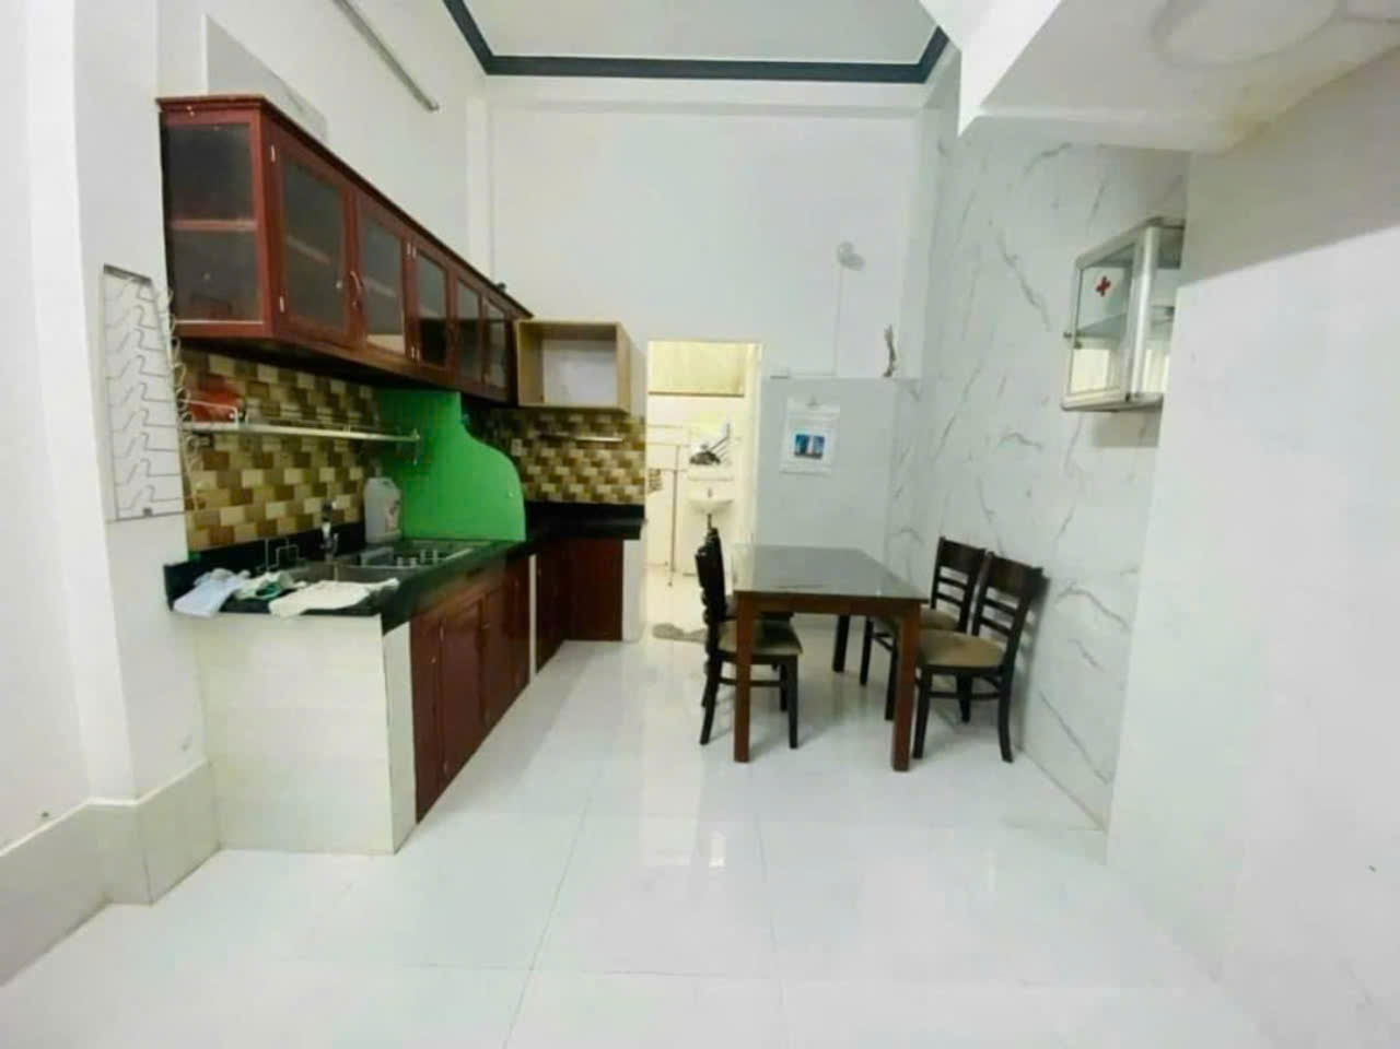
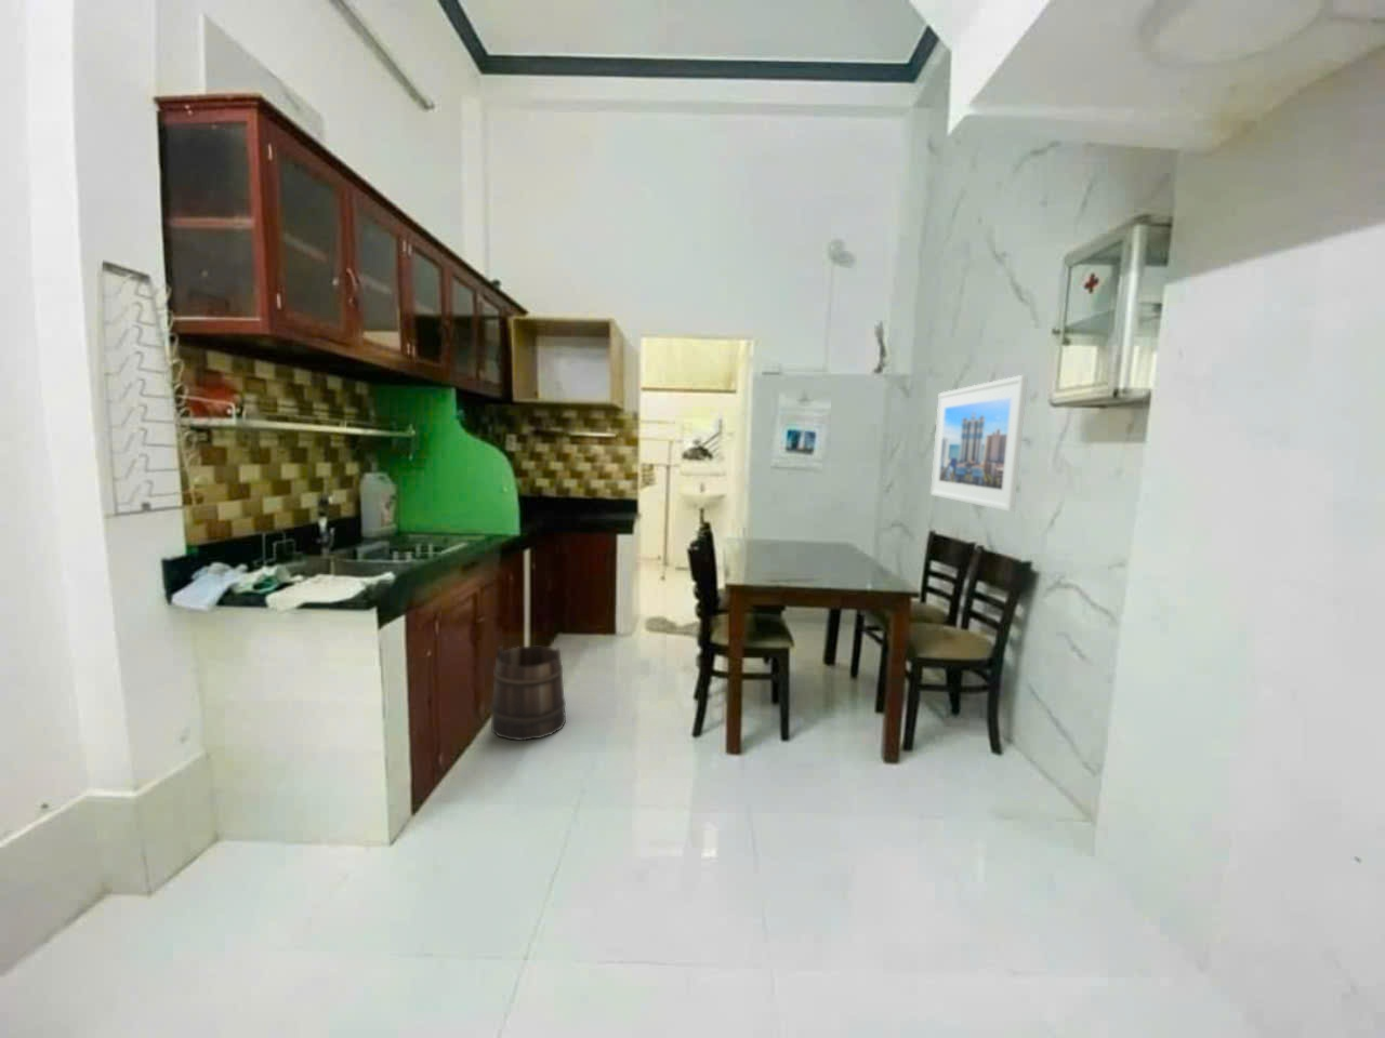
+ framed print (971, 445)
+ bucket (528, 686)
